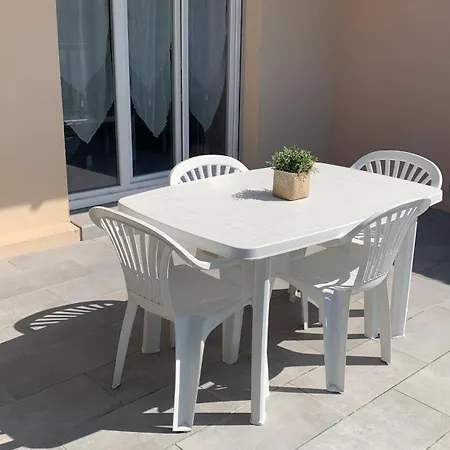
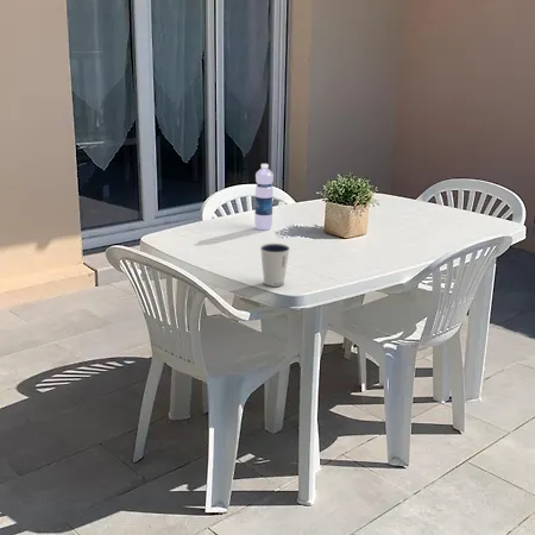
+ dixie cup (273, 265)
+ water bottle (264, 196)
